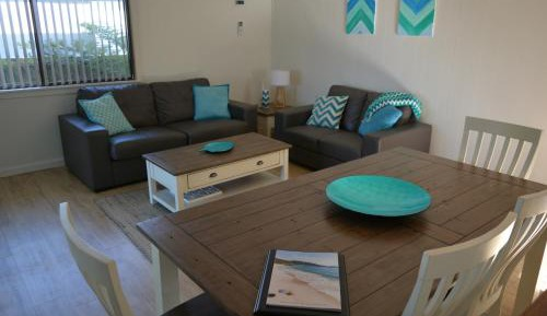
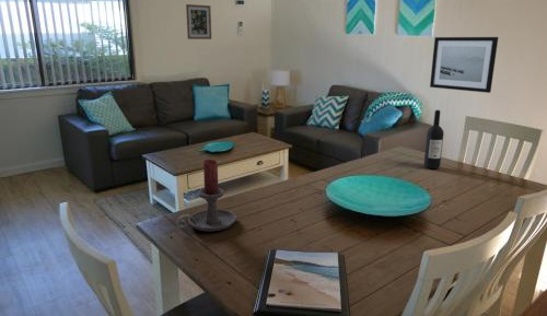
+ wall art (199, 22)
+ candle holder (205, 194)
+ wine bottle (434, 139)
+ wall art (462, 63)
